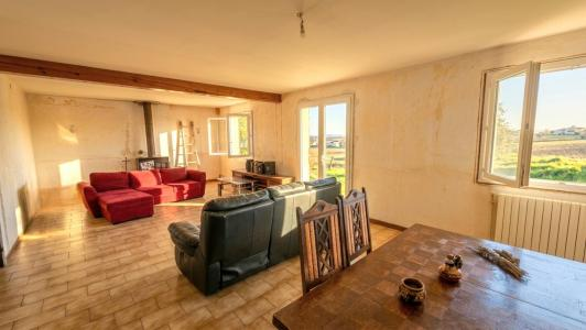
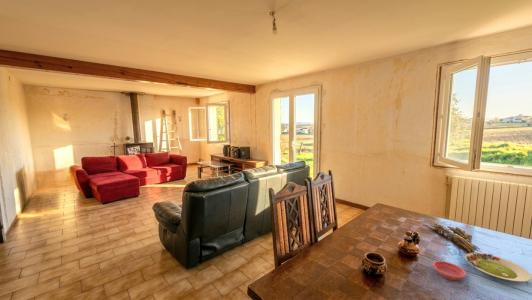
+ saucer (448, 271)
+ salad plate (495, 267)
